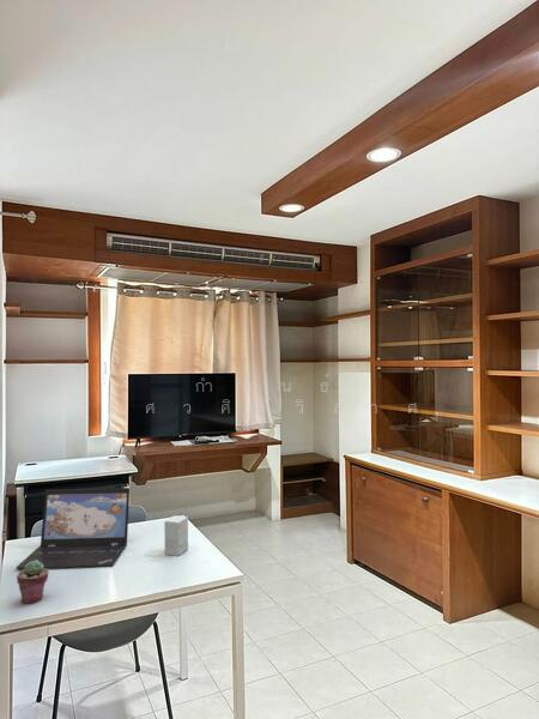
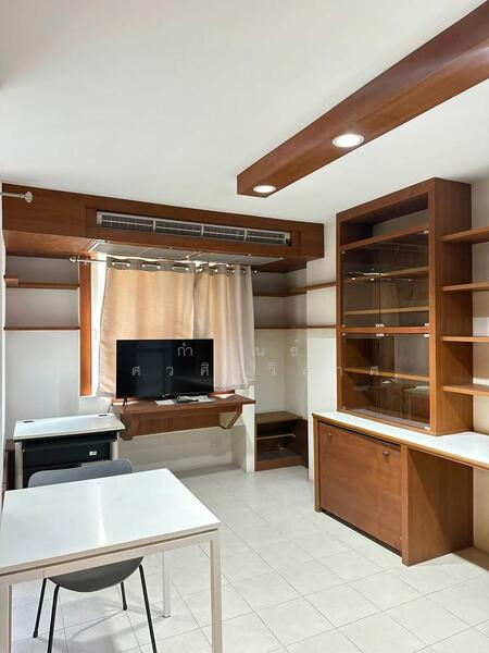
- laptop (77, 526)
- potted succulent (32, 580)
- small box (176, 534)
